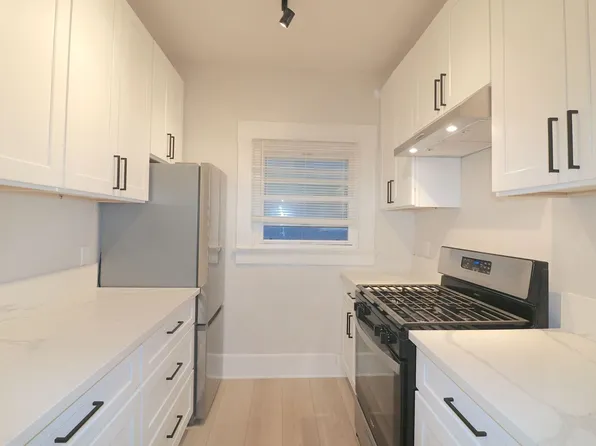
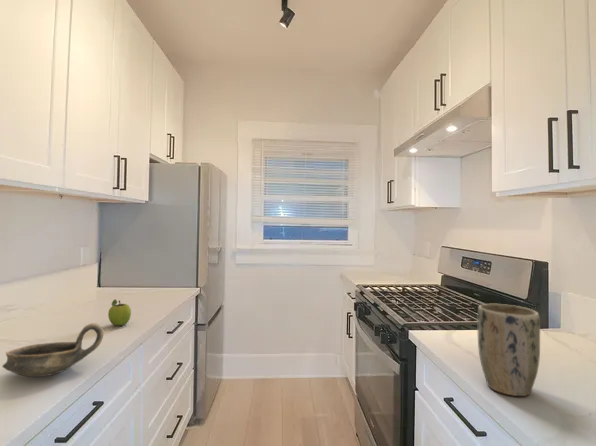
+ oil lamp (56, 350)
+ plant pot (507, 348)
+ fruit (118, 312)
